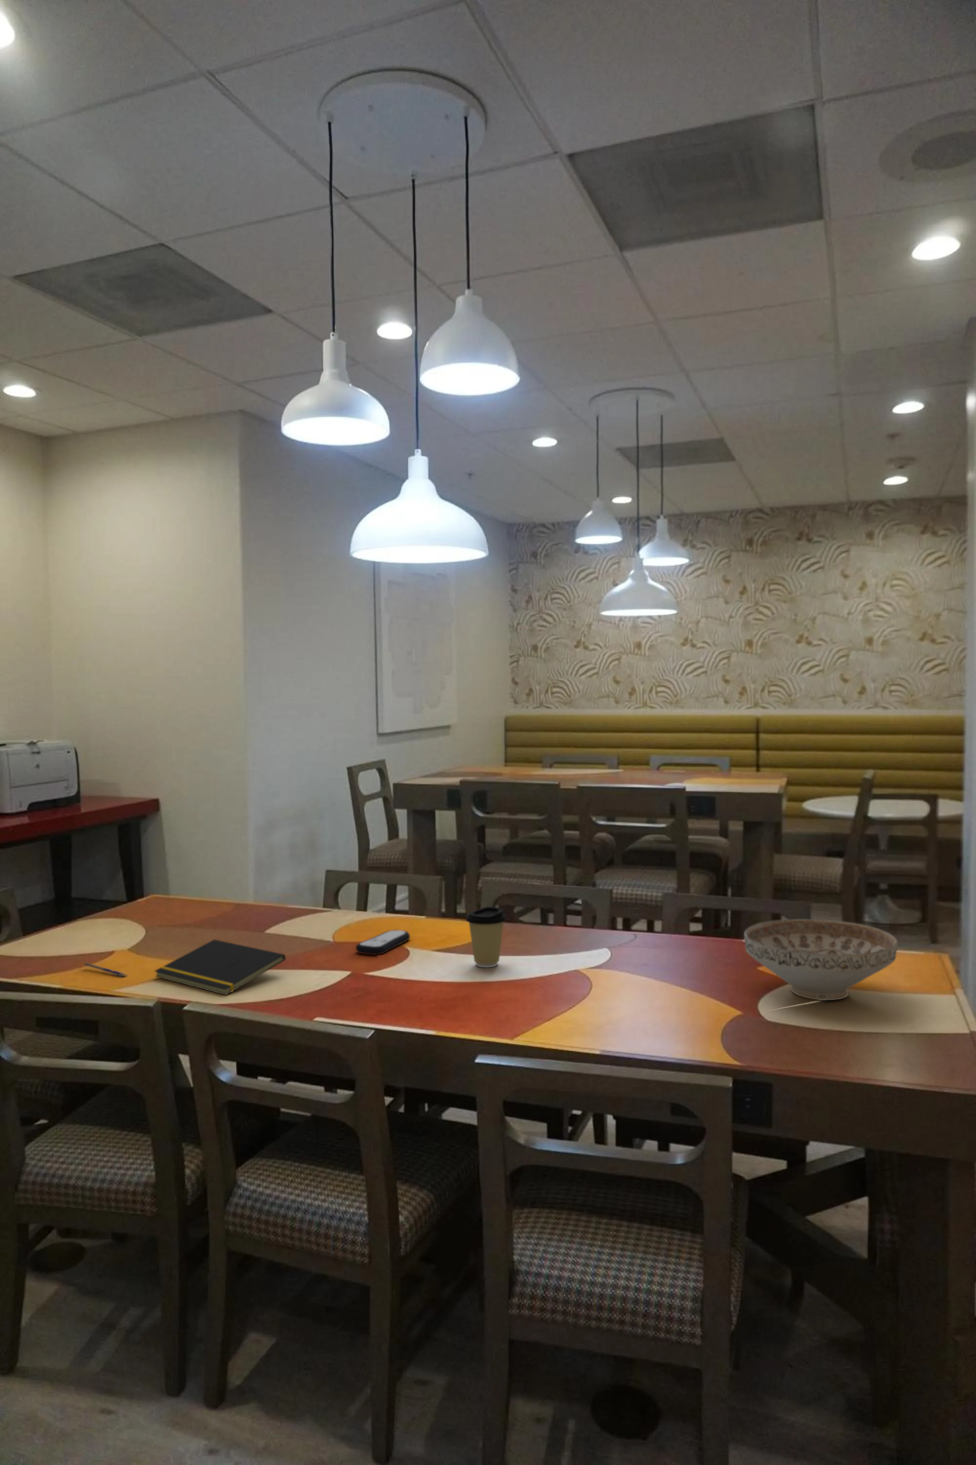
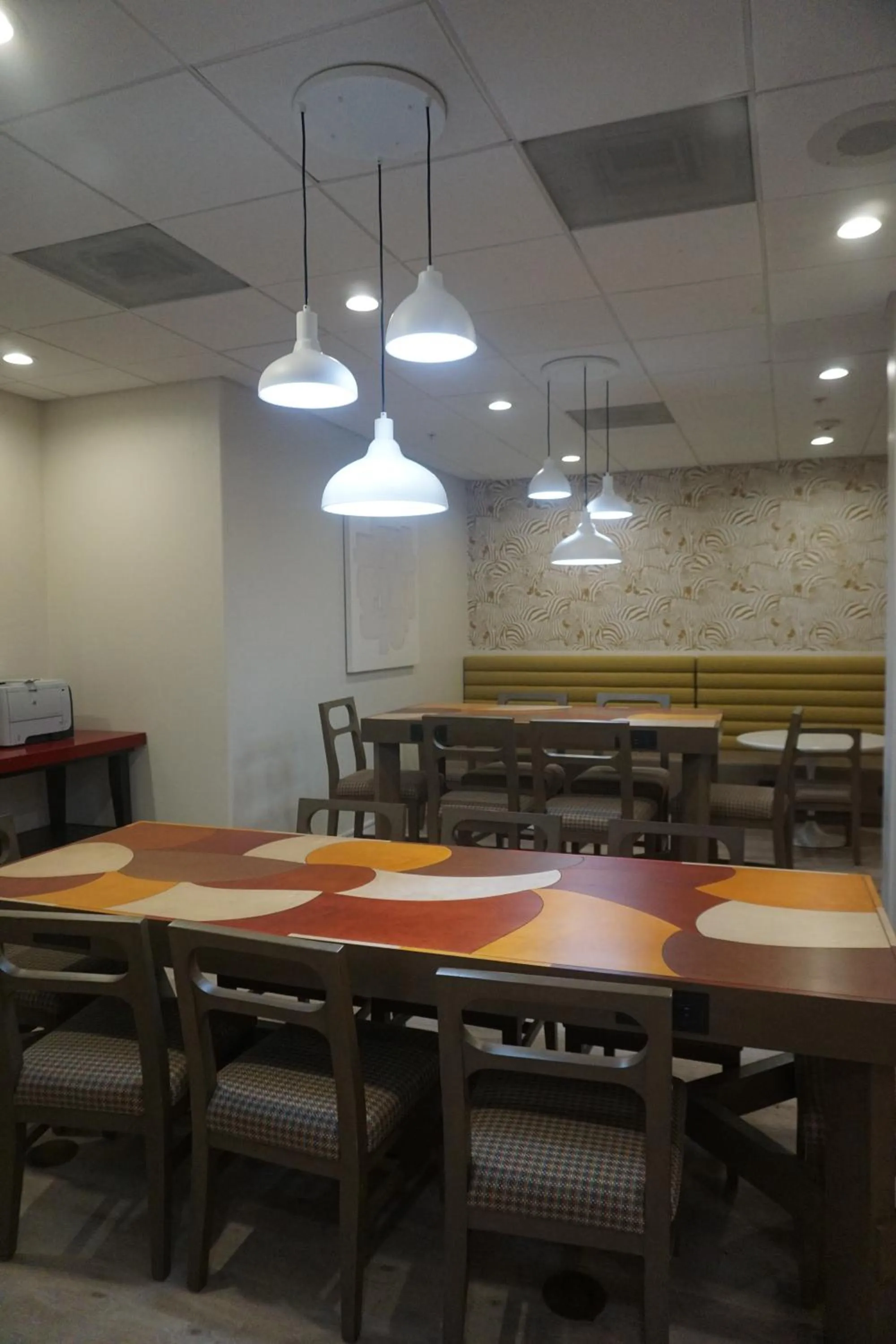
- notepad (220, 966)
- decorative bowl (818, 964)
- coffee cup (486, 937)
- remote control (385, 942)
- pen (105, 969)
